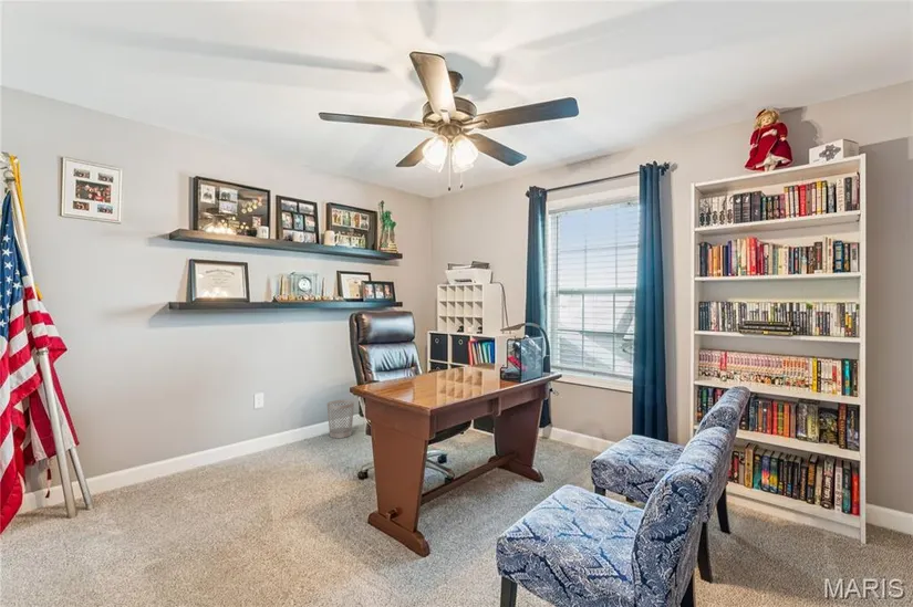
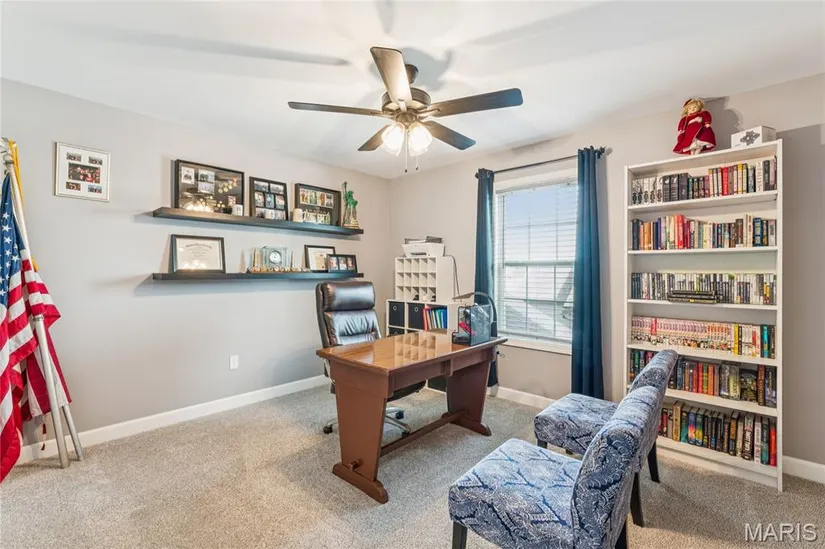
- wastebasket (340, 418)
